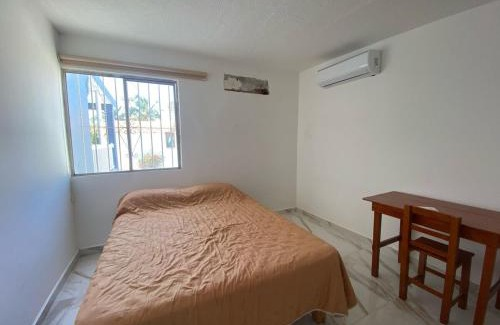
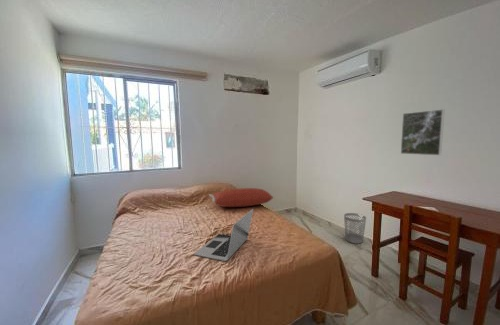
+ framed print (420, 133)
+ laptop (225, 235)
+ wastebasket (354, 228)
+ pillow (241, 196)
